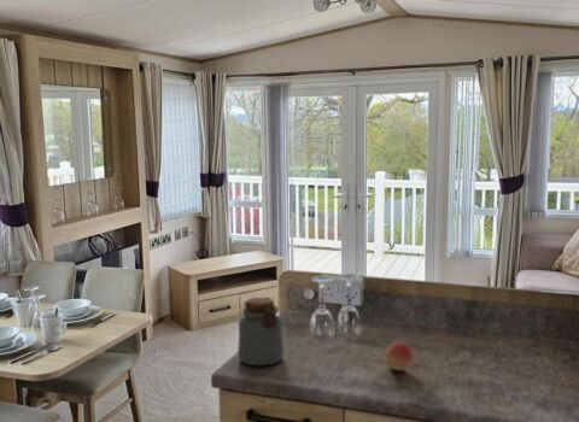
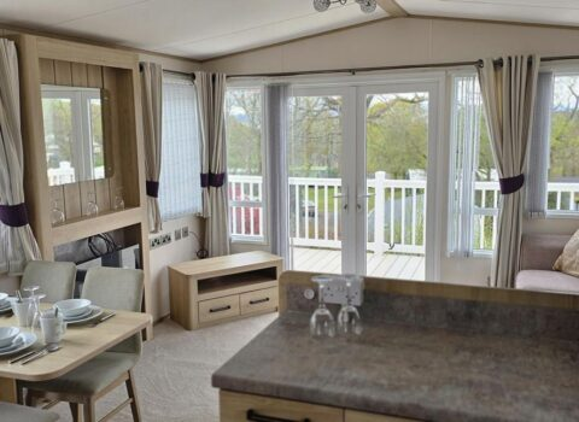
- jar (259, 329)
- fruit (398, 356)
